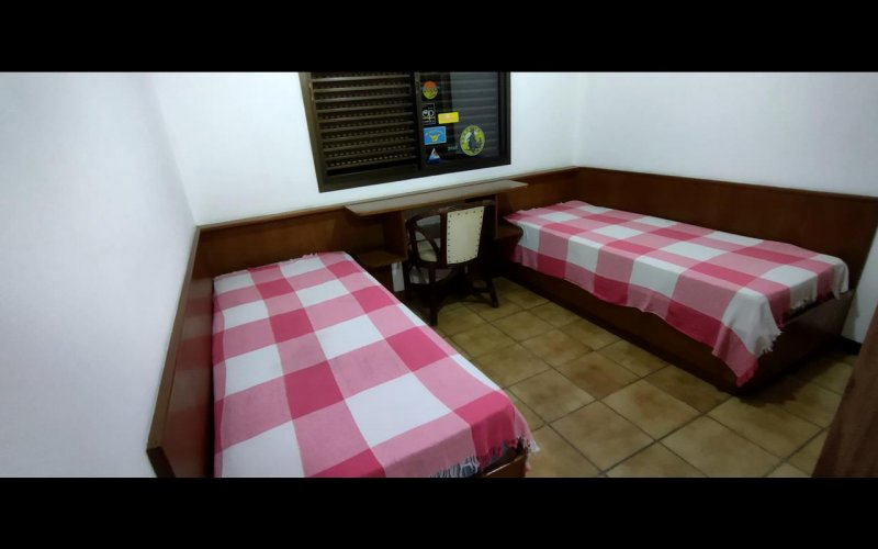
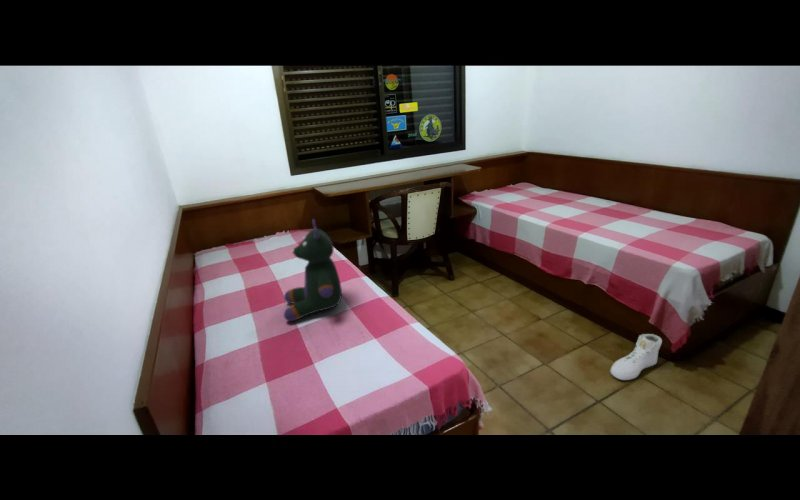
+ sneaker (636, 353)
+ stuffed bear (307, 268)
